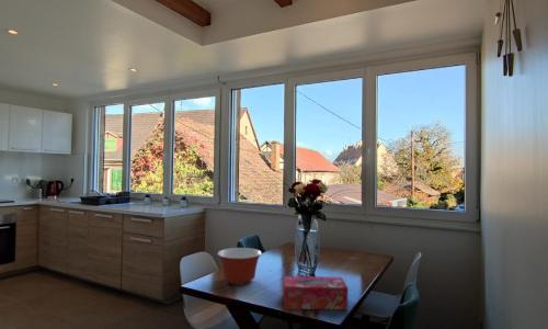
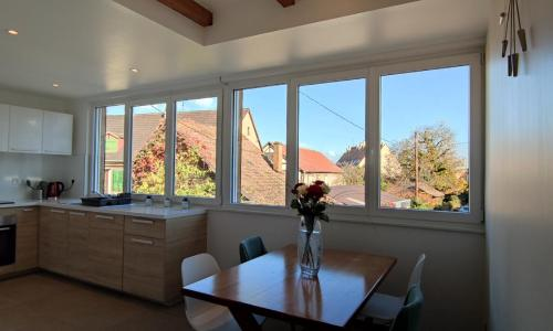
- tissue box (313, 292)
- mixing bowl (239, 266)
